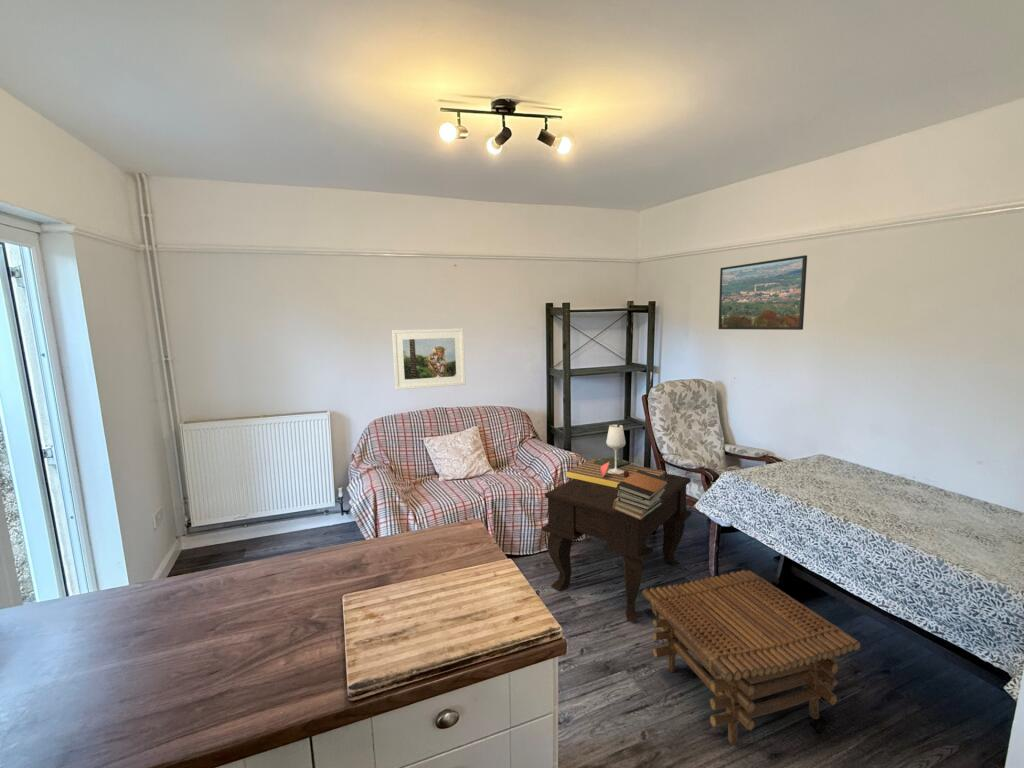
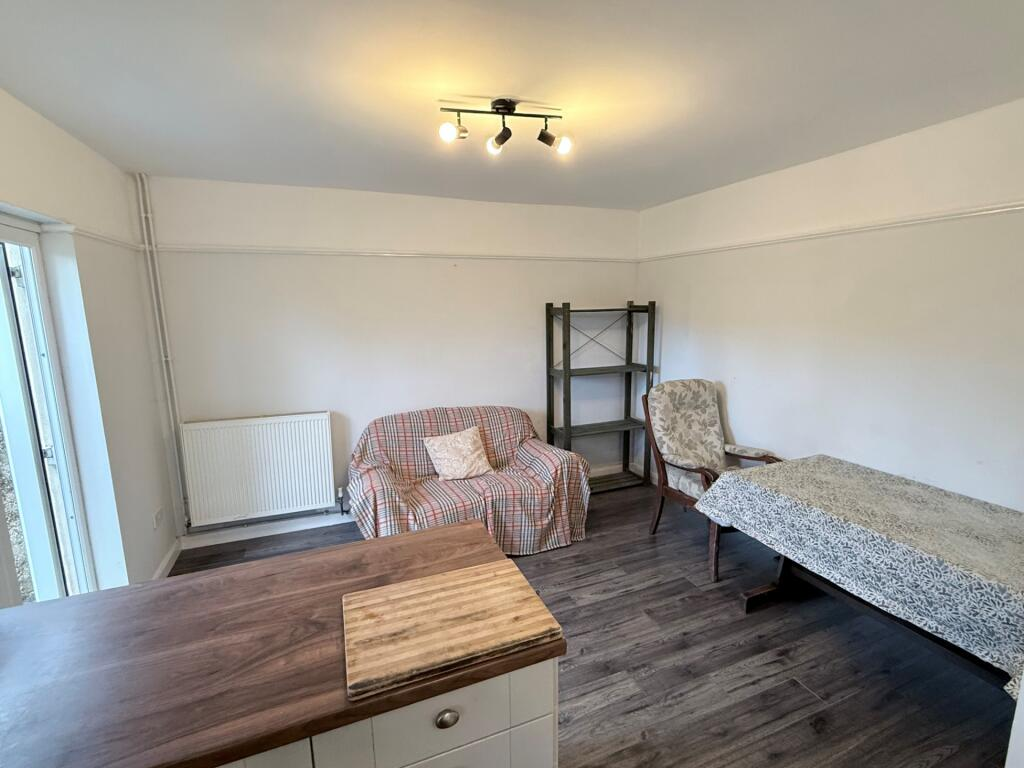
- side table (618, 530)
- cocktail glass (617, 449)
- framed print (429, 358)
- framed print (758, 296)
- book stack (639, 497)
- stool (739, 652)
